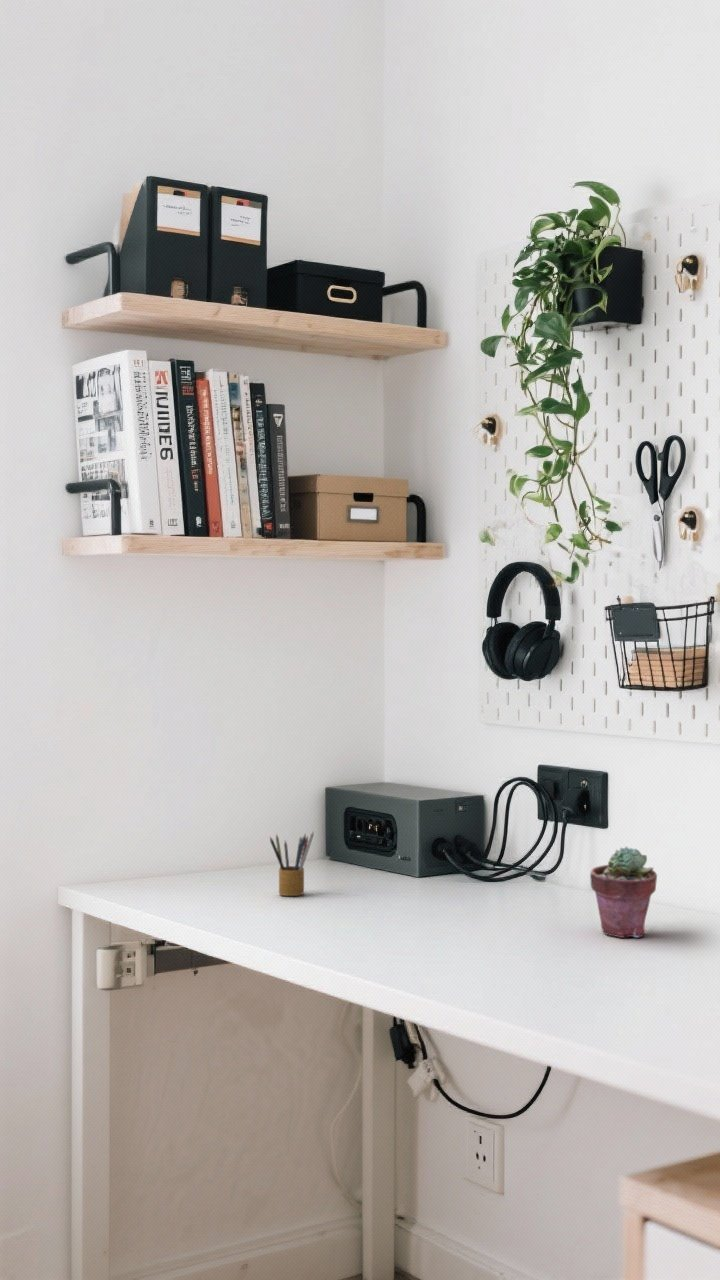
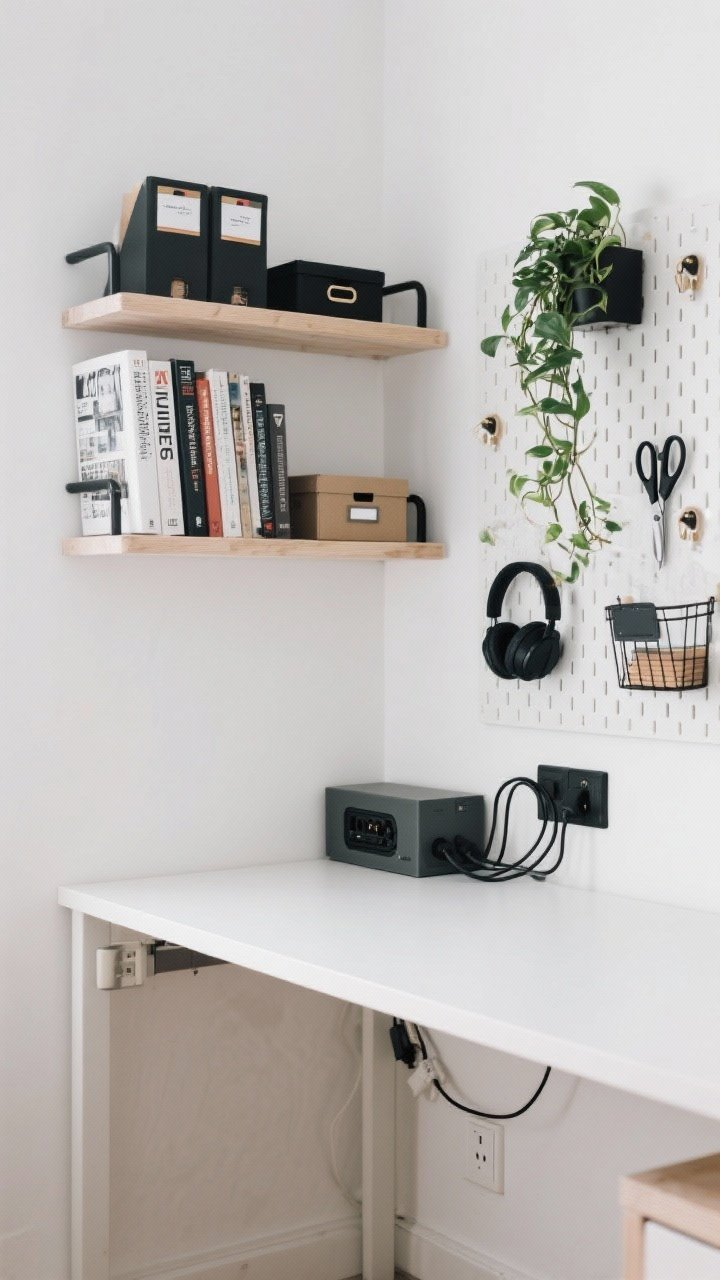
- pencil box (288, 862)
- potted succulent (623, 889)
